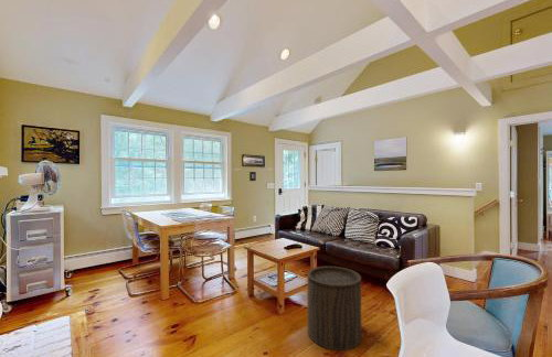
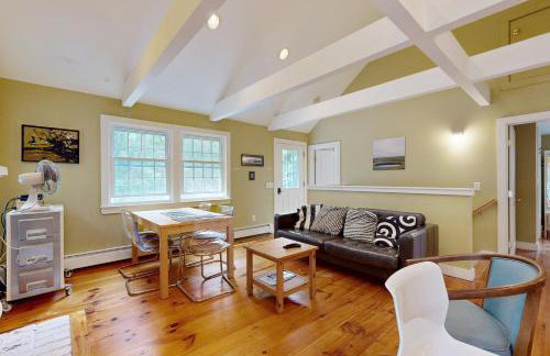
- stool (333, 303)
